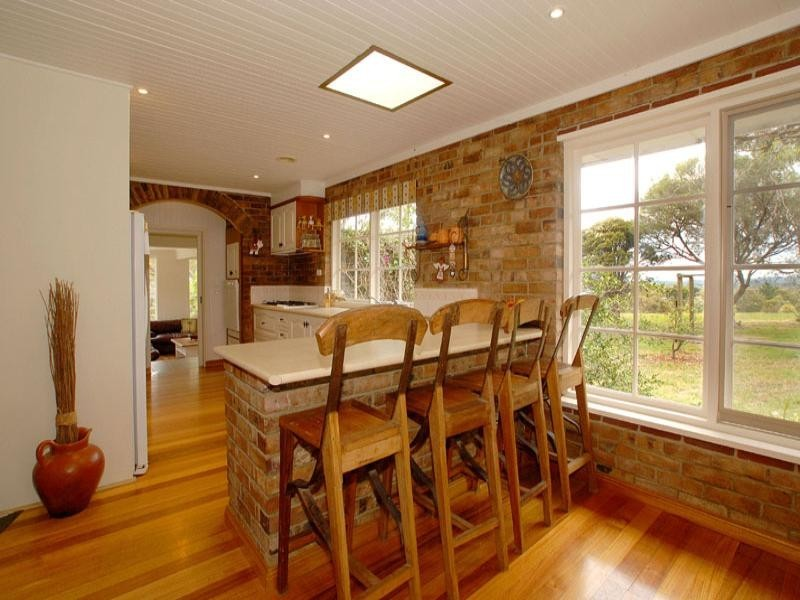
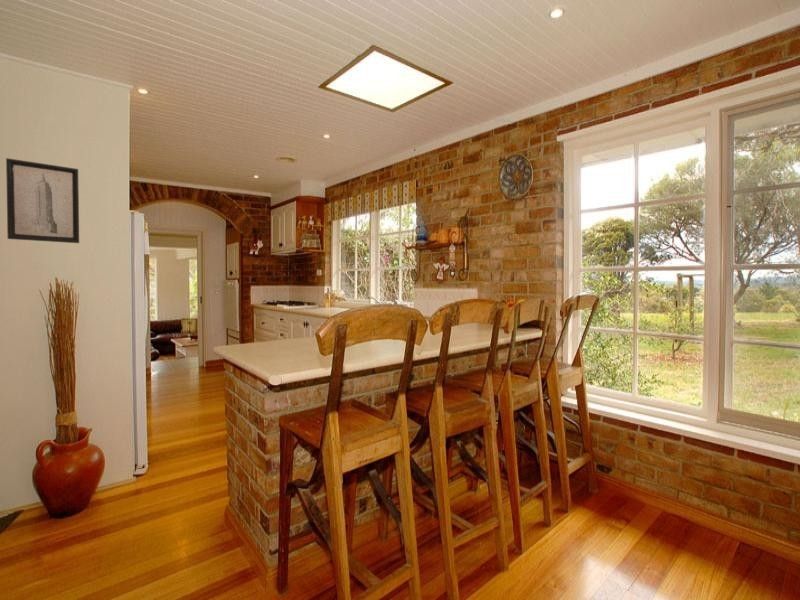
+ wall art (44, 202)
